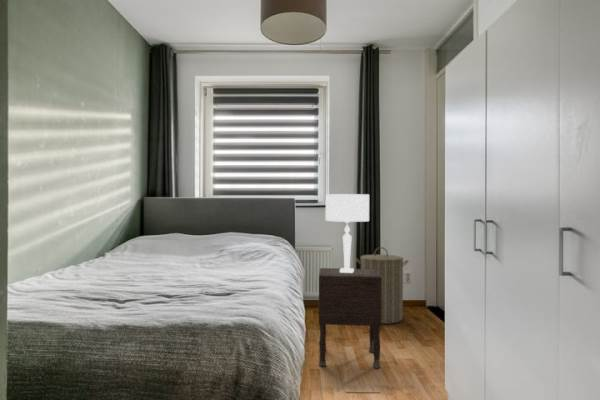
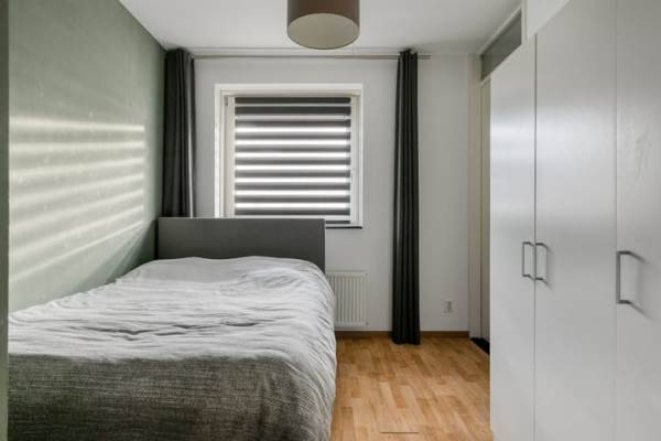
- laundry hamper (382, 282)
- table lamp (347, 232)
- nightstand (348, 314)
